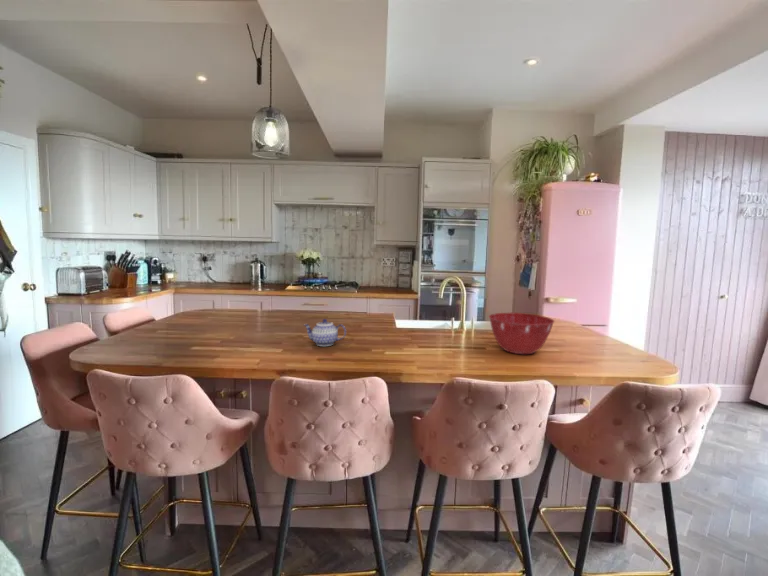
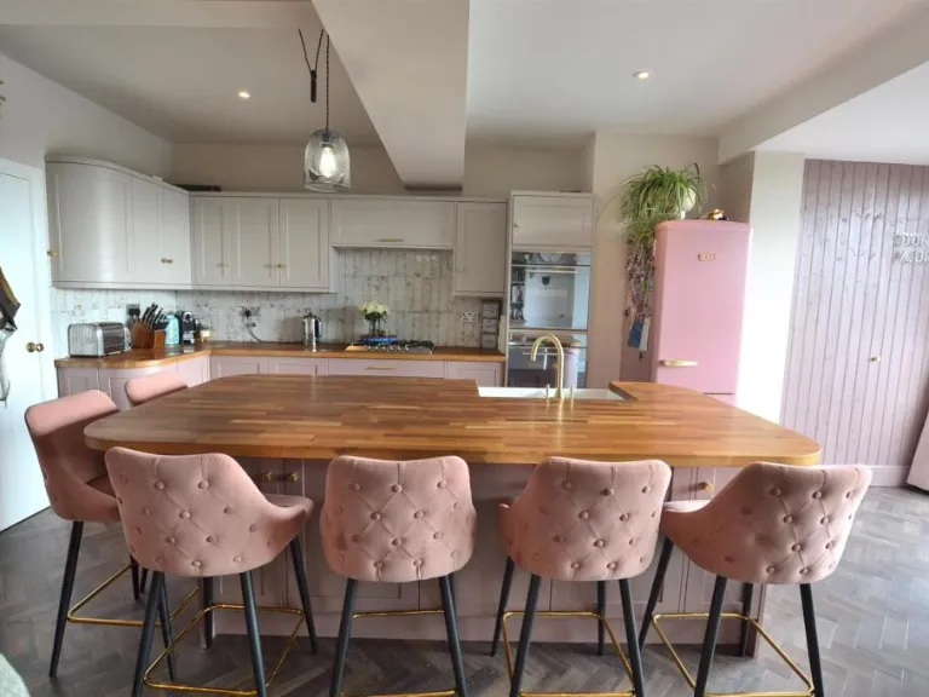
- mixing bowl (519, 334)
- teapot (324, 331)
